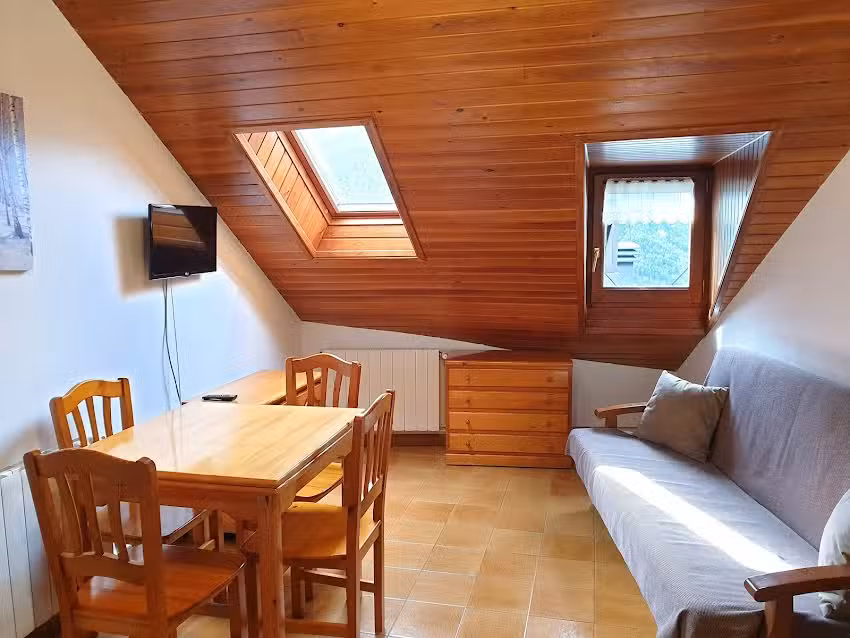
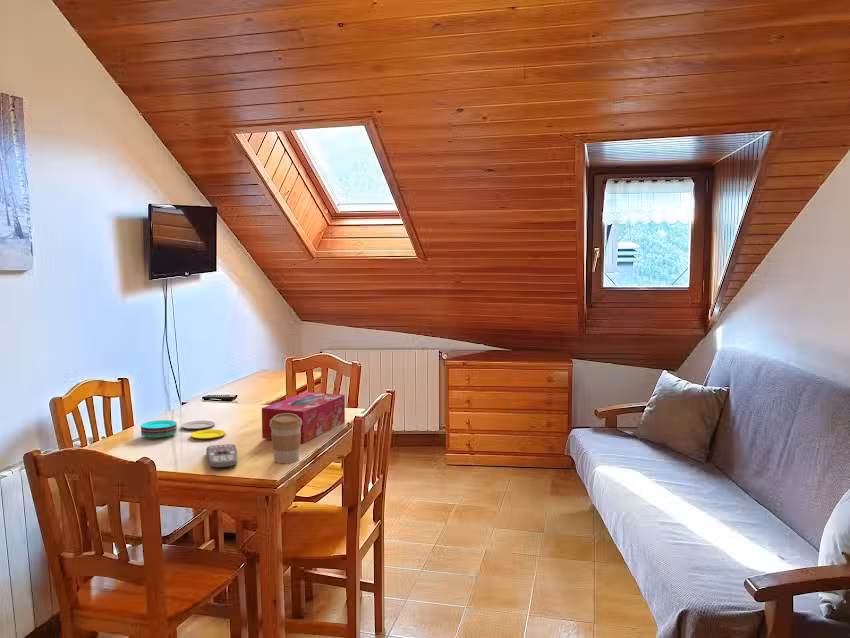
+ plate (189, 425)
+ coffee cup (286, 437)
+ tissue box (305, 415)
+ remote control (222, 456)
